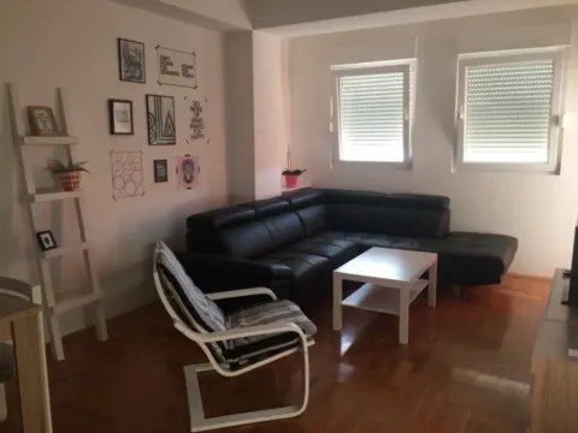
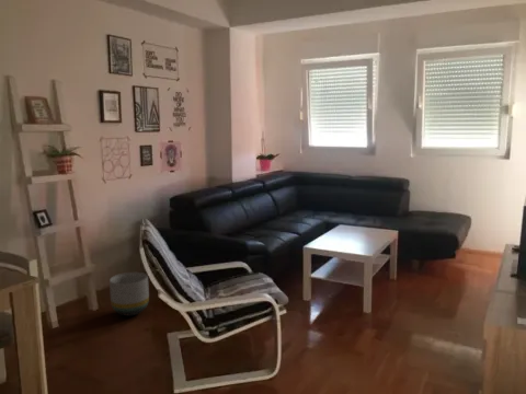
+ planter (129, 296)
